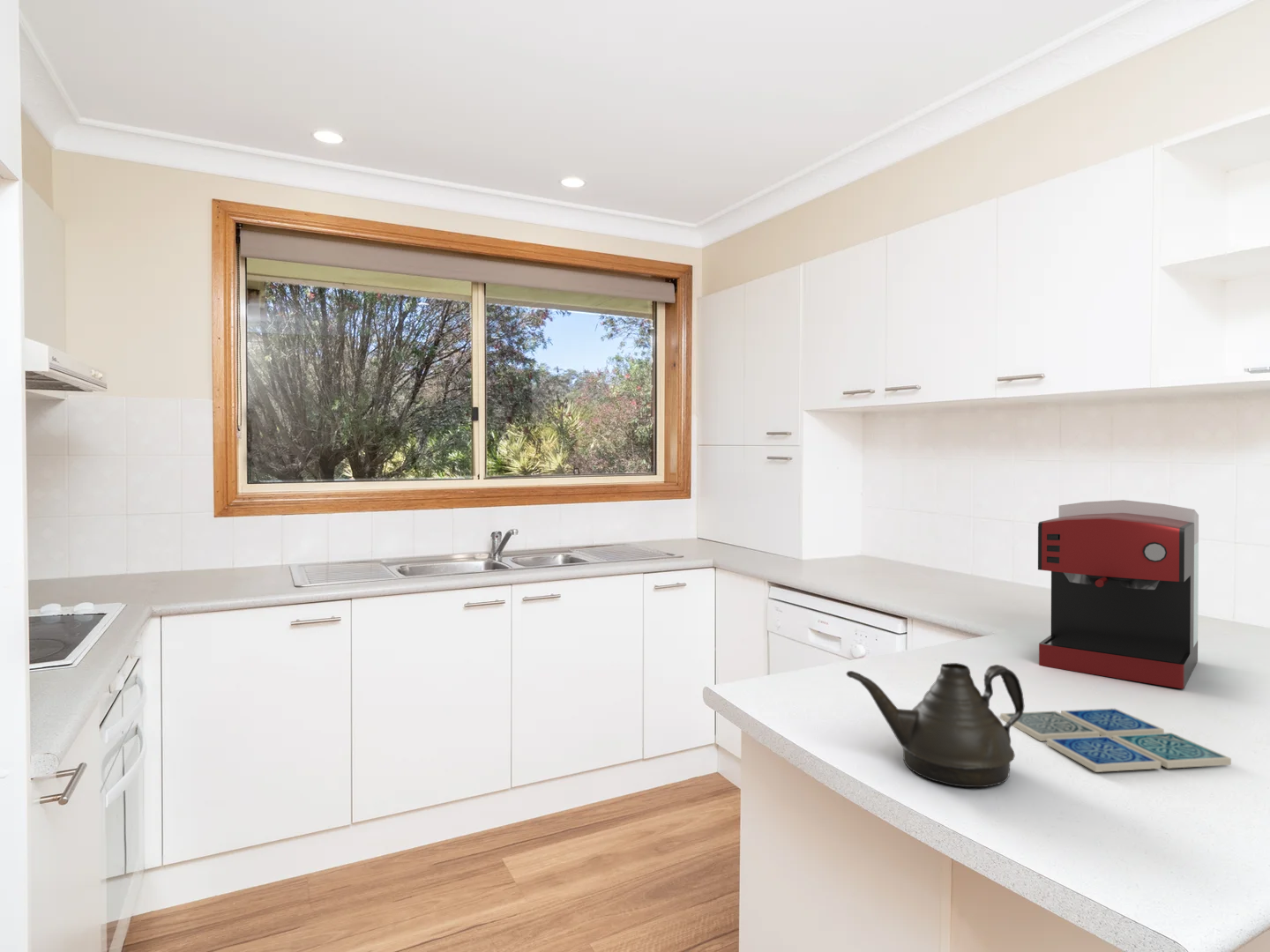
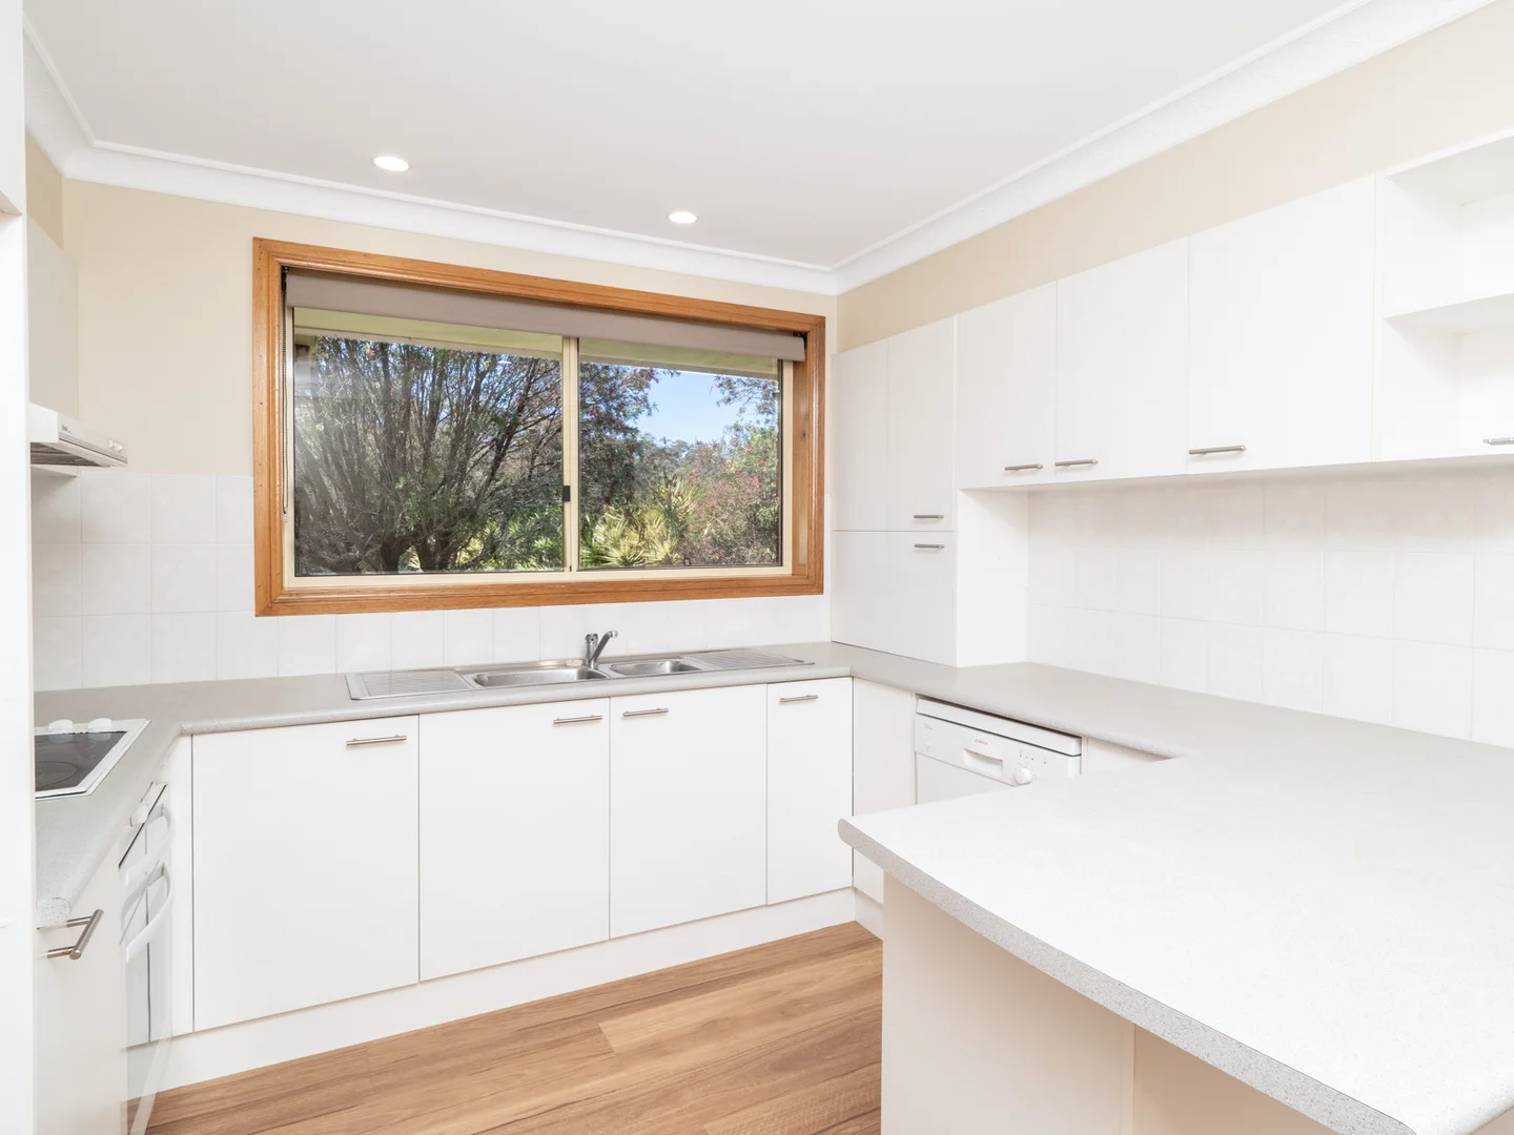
- drink coaster (1106, 737)
- teapot (932, 715)
- coffee maker (1115, 584)
